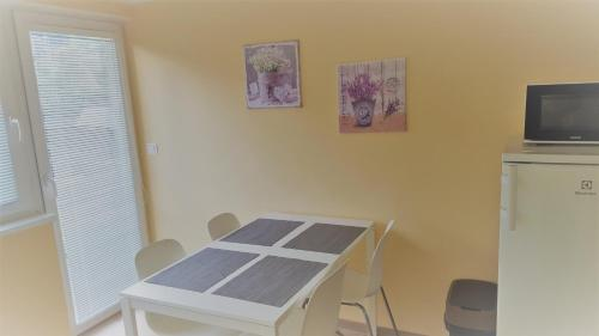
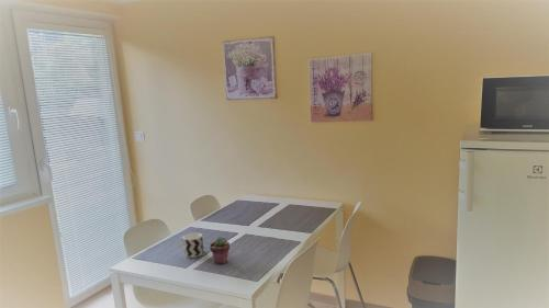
+ potted succulent (220, 249)
+ cup (190, 244)
